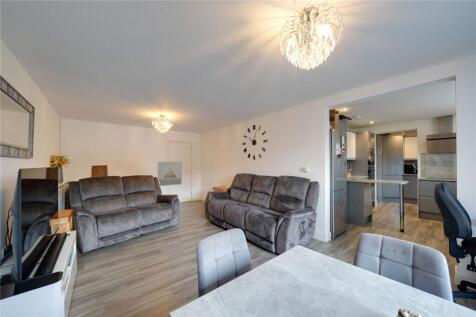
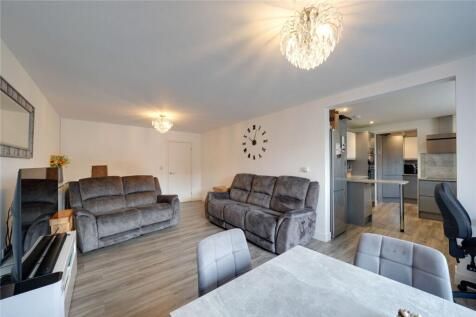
- wall art (170, 173)
